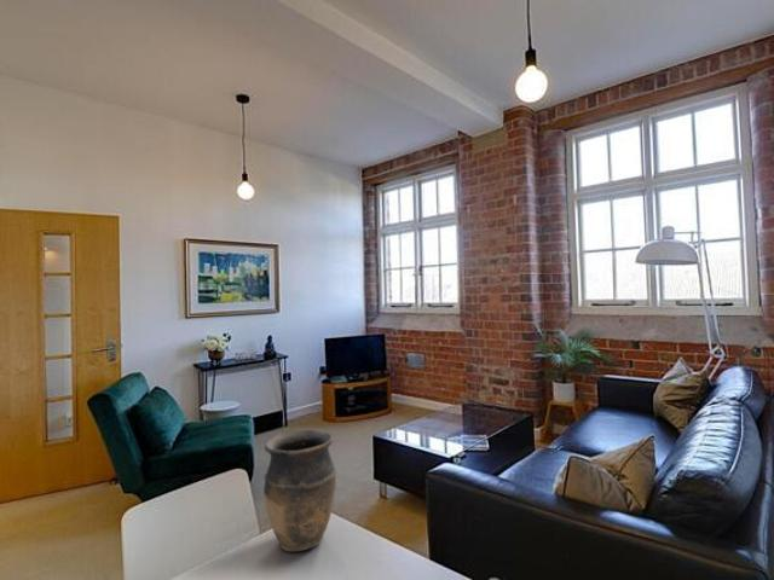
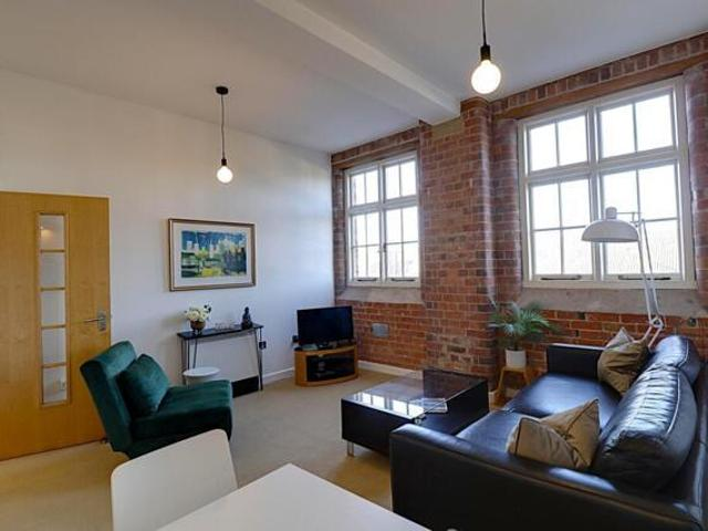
- vase (300, 489)
